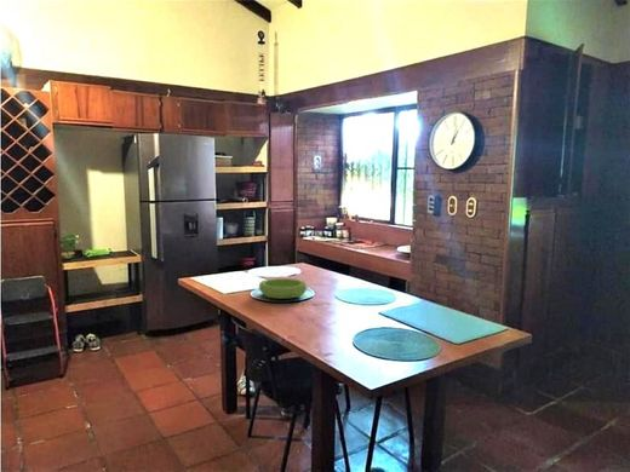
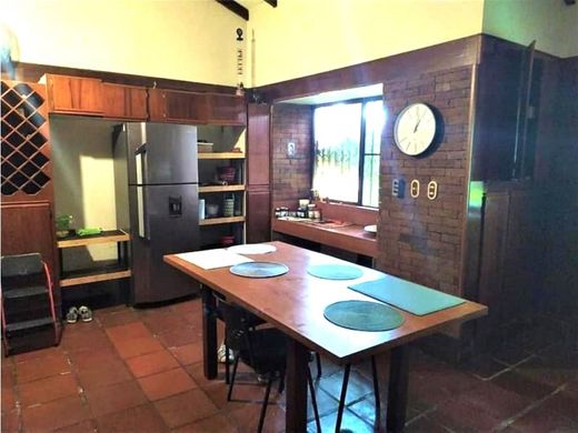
- bowl (282, 289)
